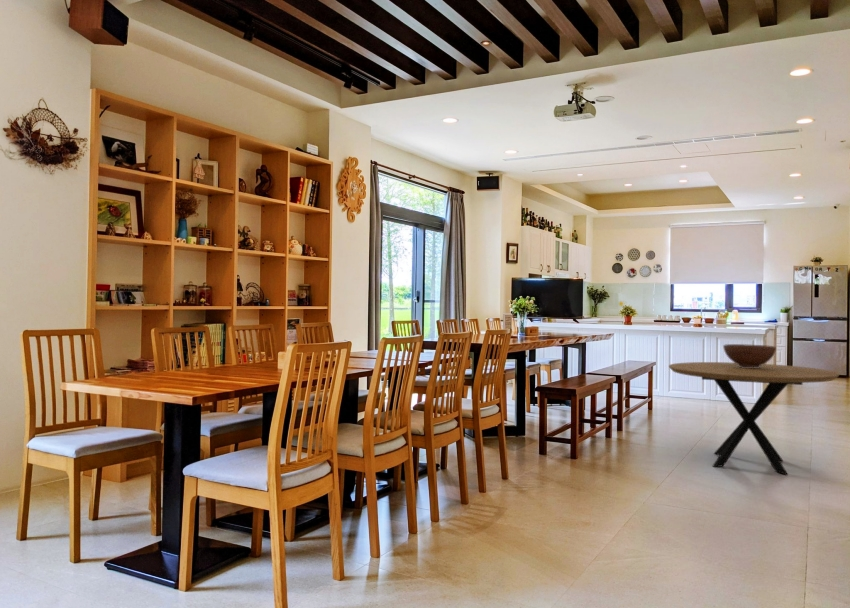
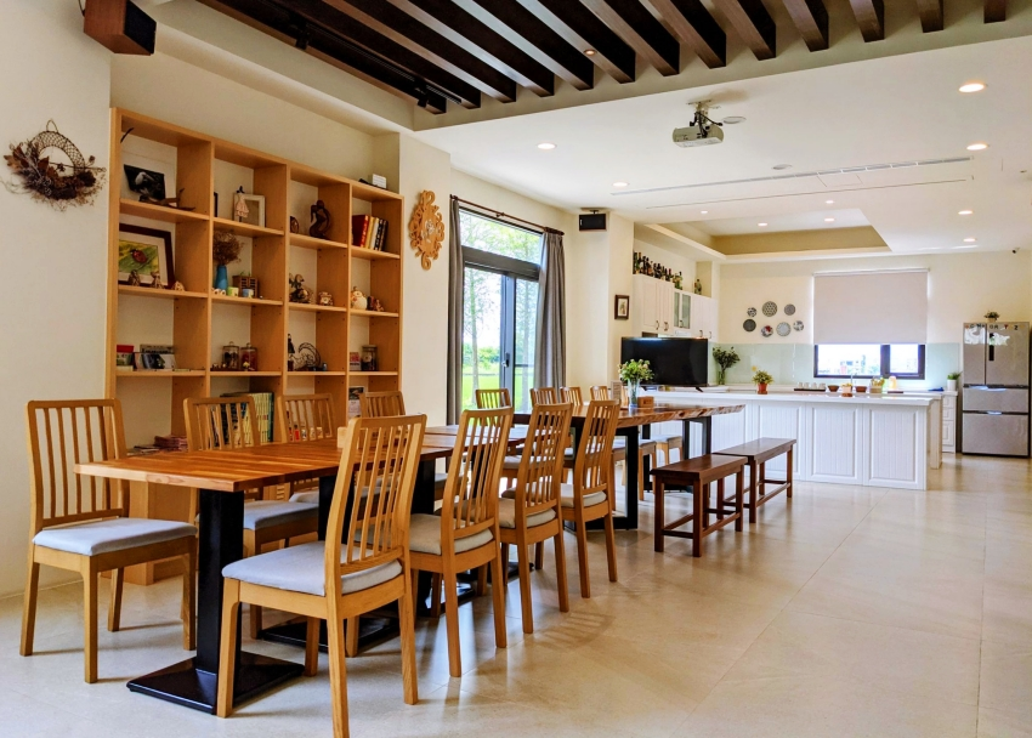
- fruit bowl (749, 356)
- dining table (749, 416)
